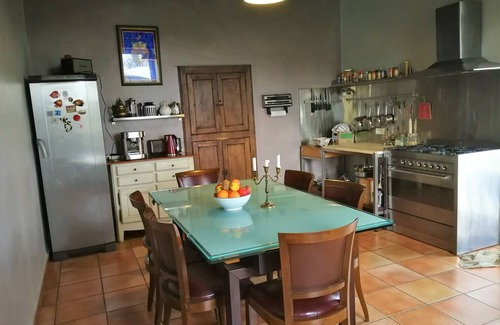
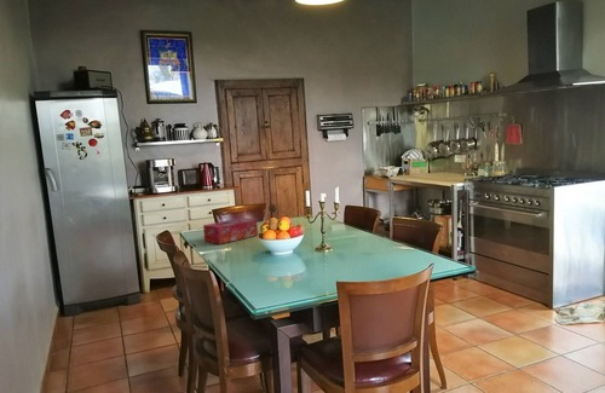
+ tissue box (230, 230)
